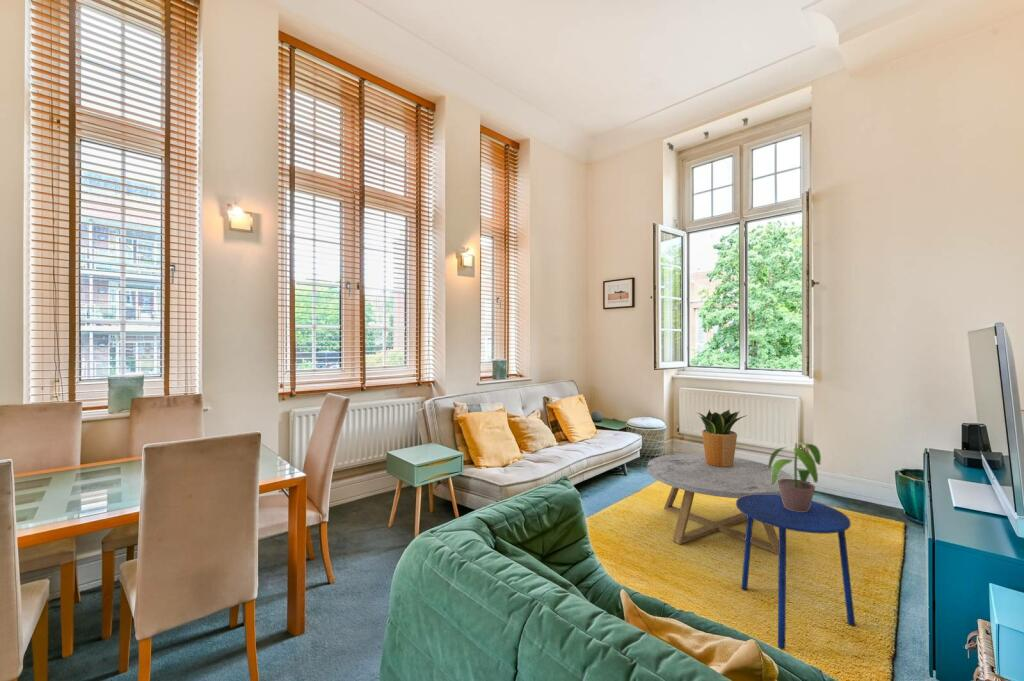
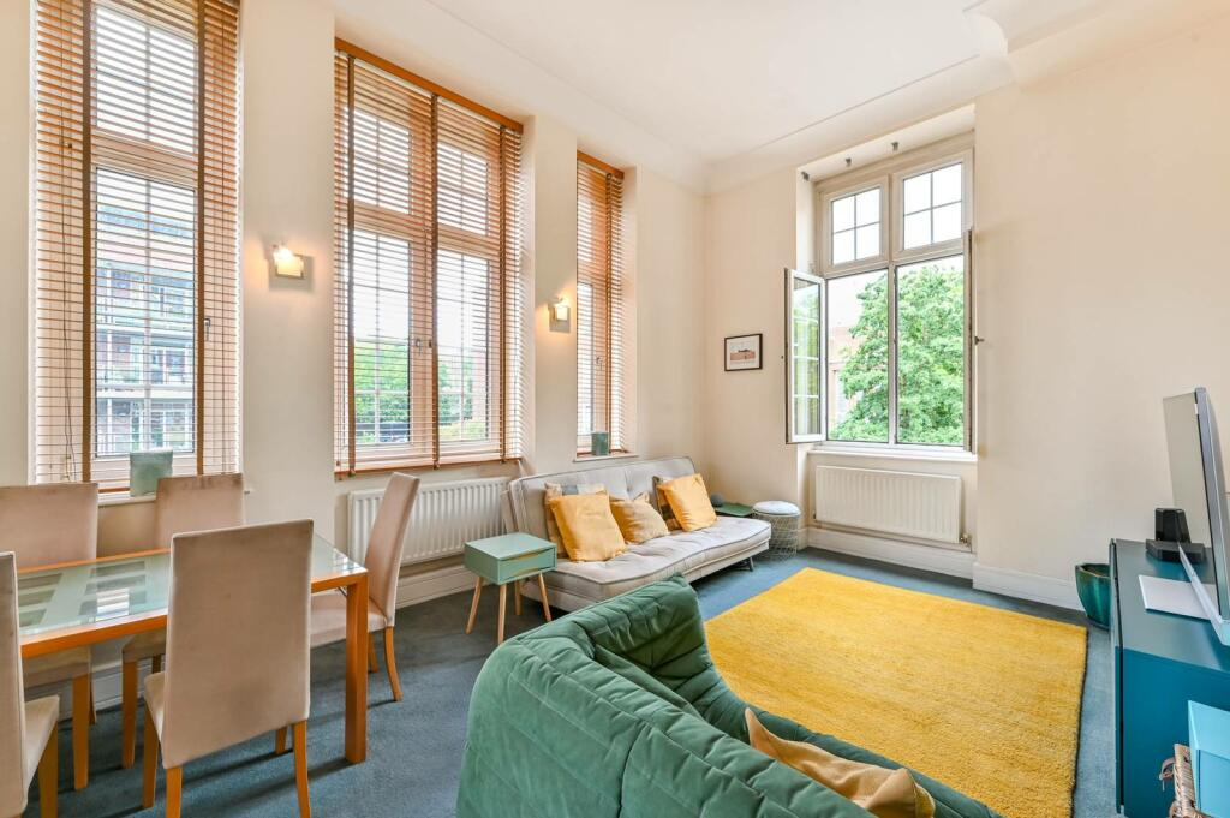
- potted plant (795, 474)
- coffee table (717, 496)
- potted plant (722, 436)
- side table (785, 565)
